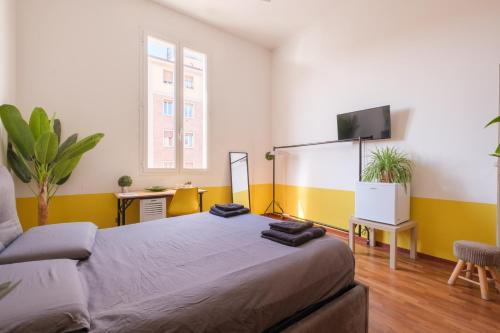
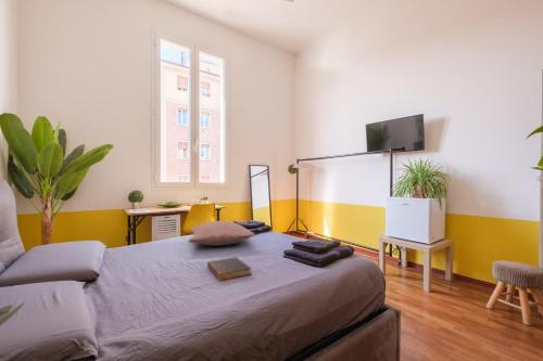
+ pillow (219, 232)
+ book (228, 267)
